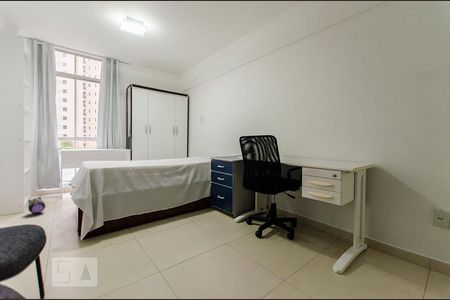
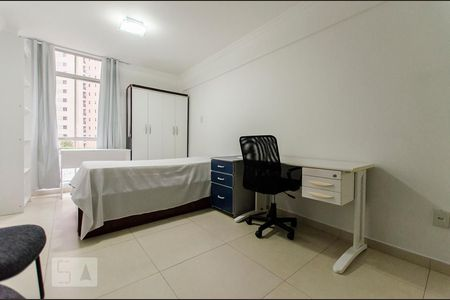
- plush toy (37, 204)
